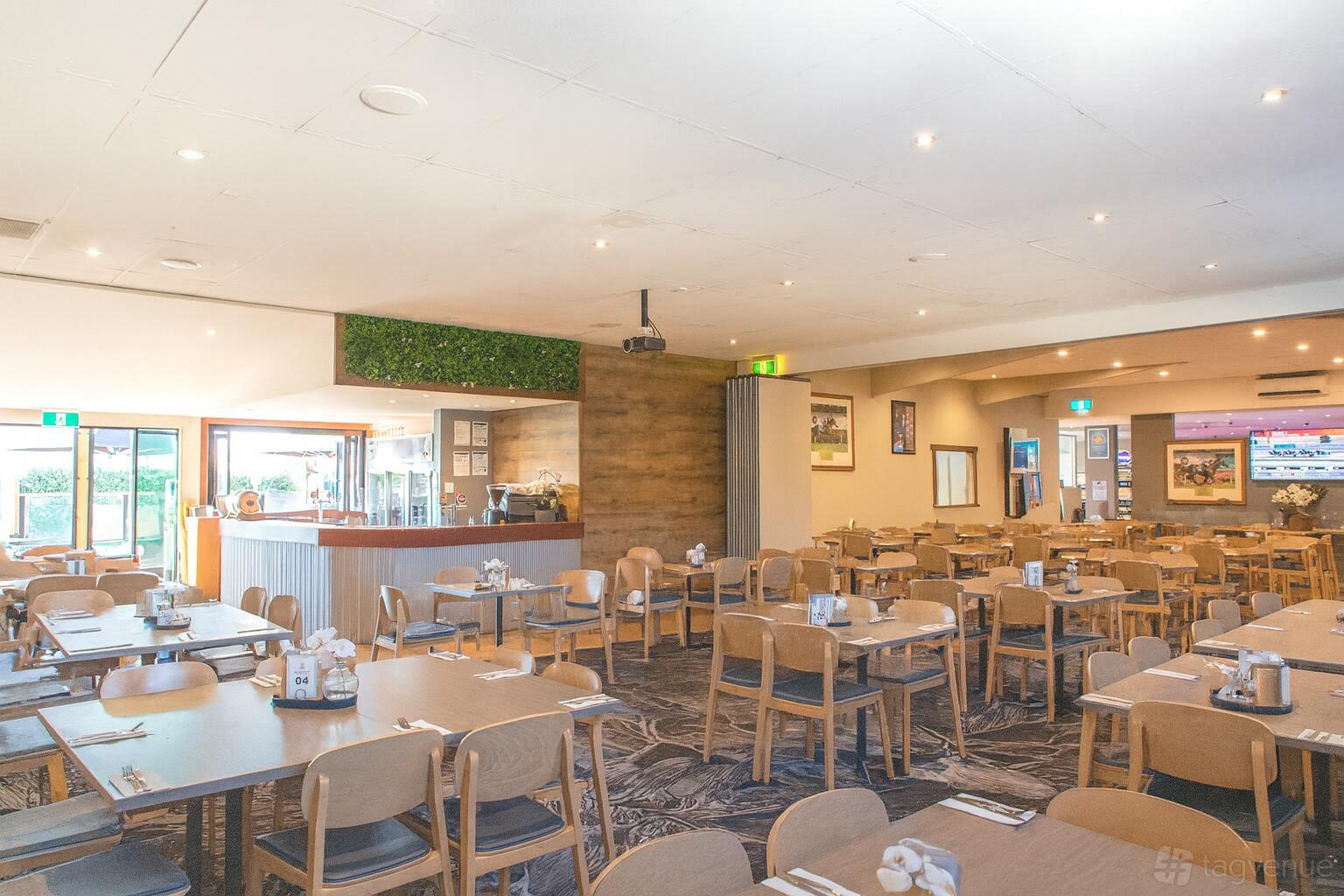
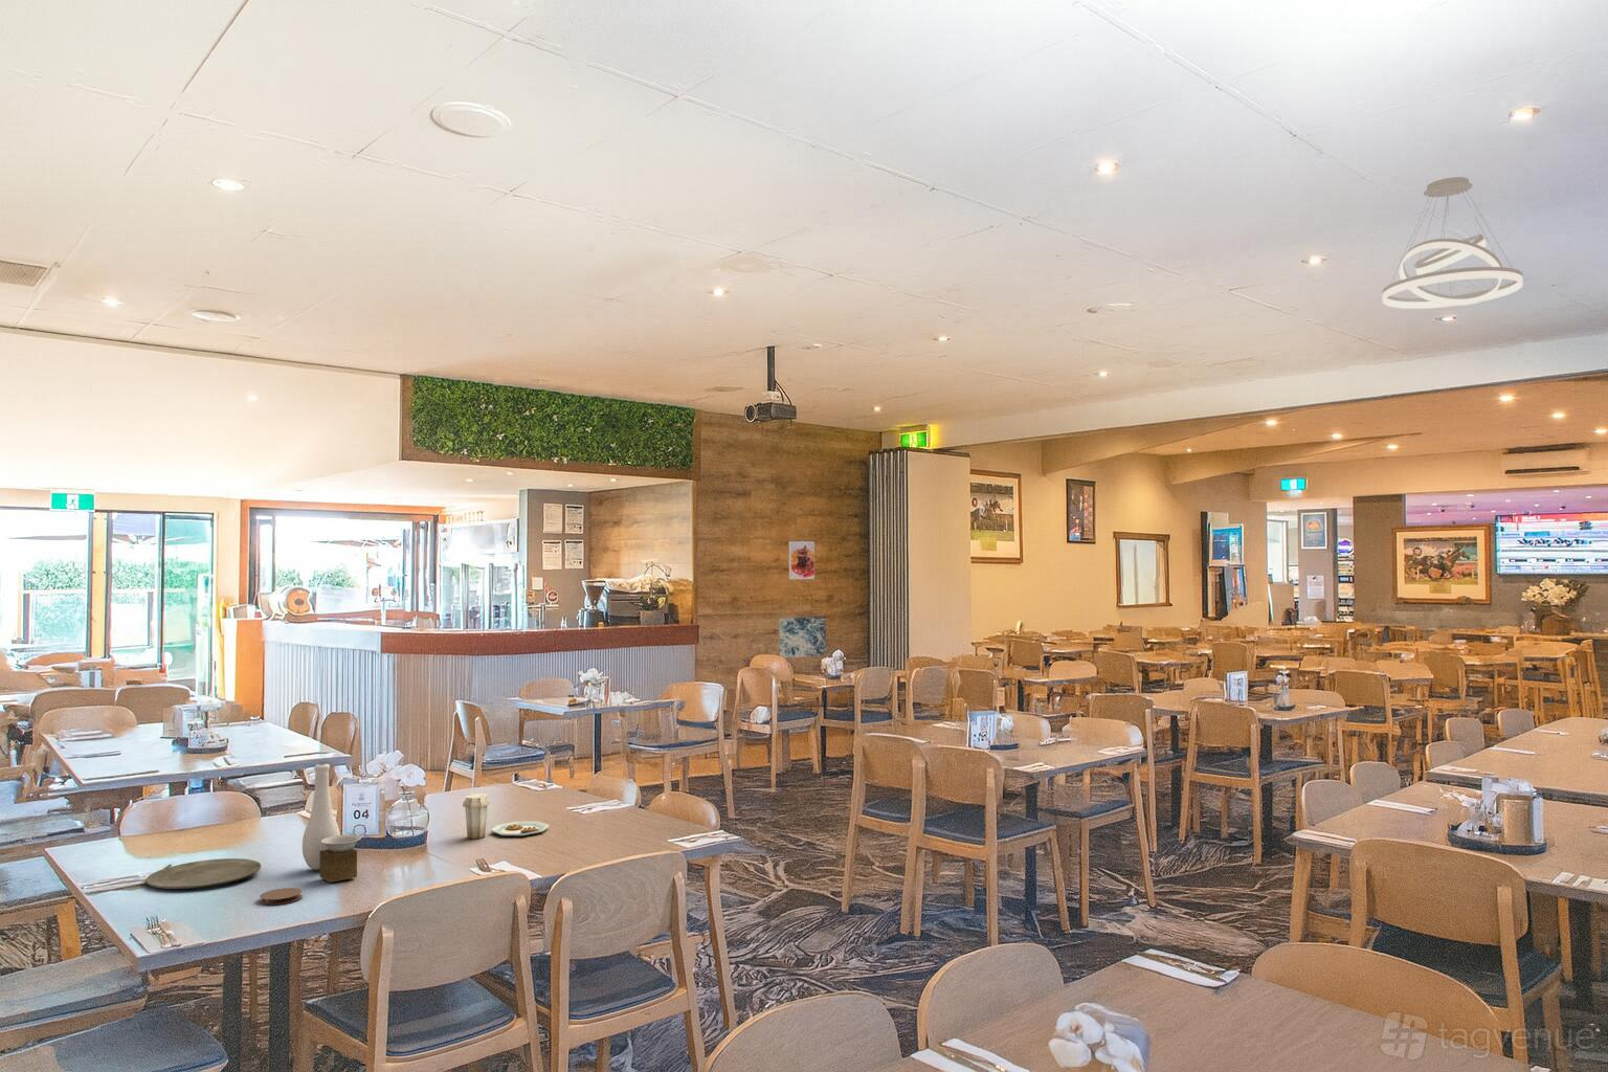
+ vase (330, 820)
+ wall art (802, 636)
+ plate (205, 875)
+ pendant light (1449, 242)
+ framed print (800, 560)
+ plate (506, 823)
+ coaster (280, 896)
